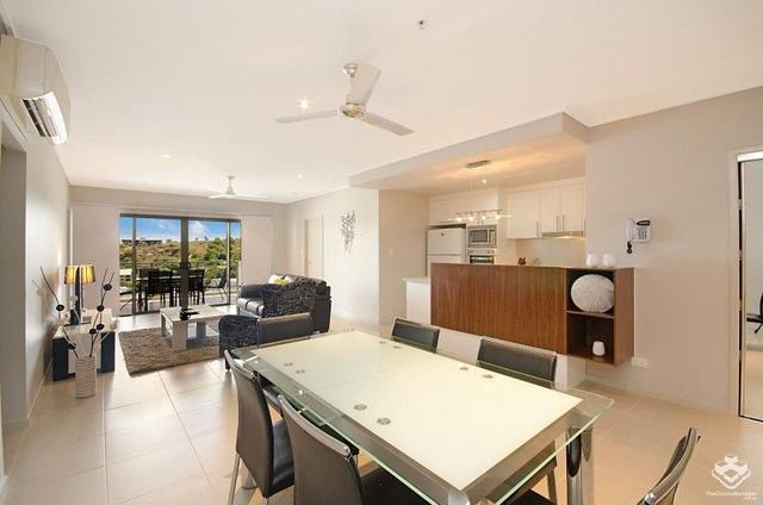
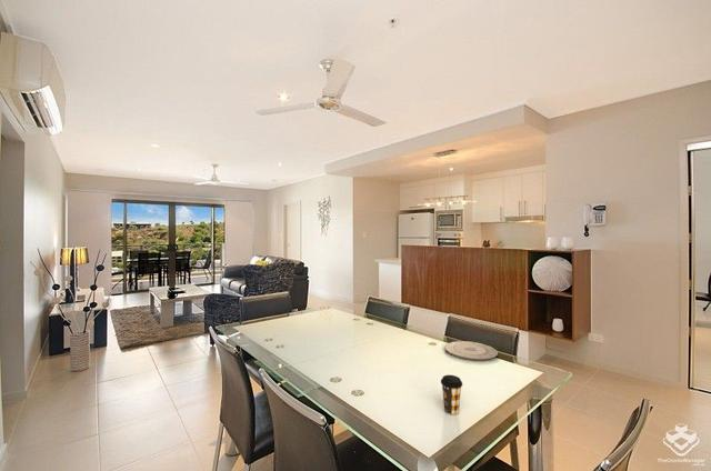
+ plate (470, 350)
+ coffee cup (451, 394)
